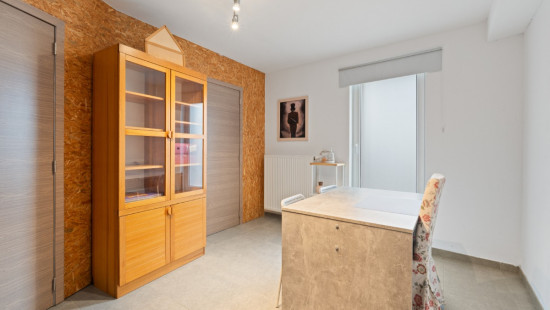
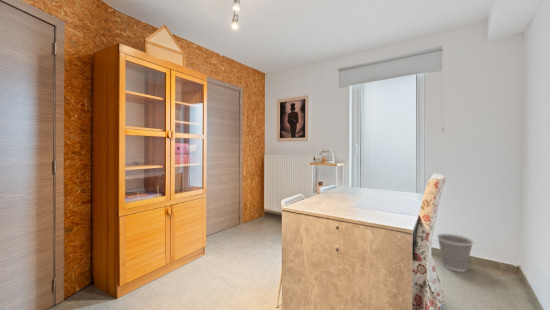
+ wastebasket (454, 252)
